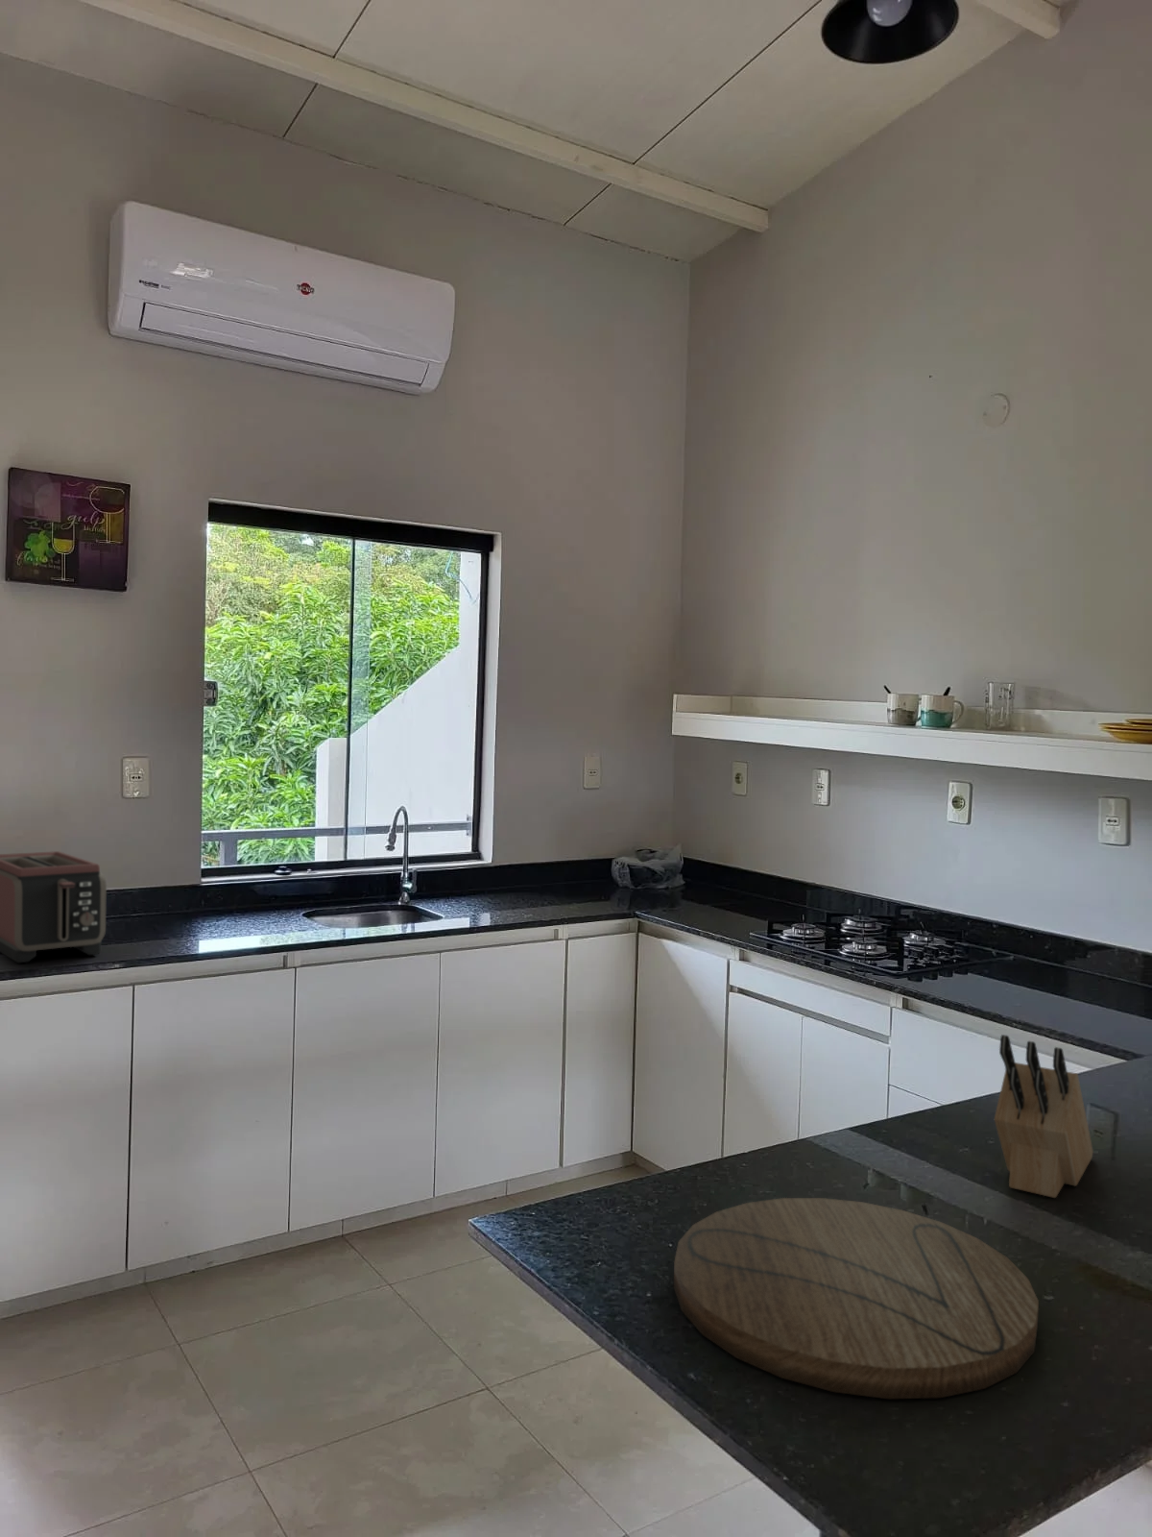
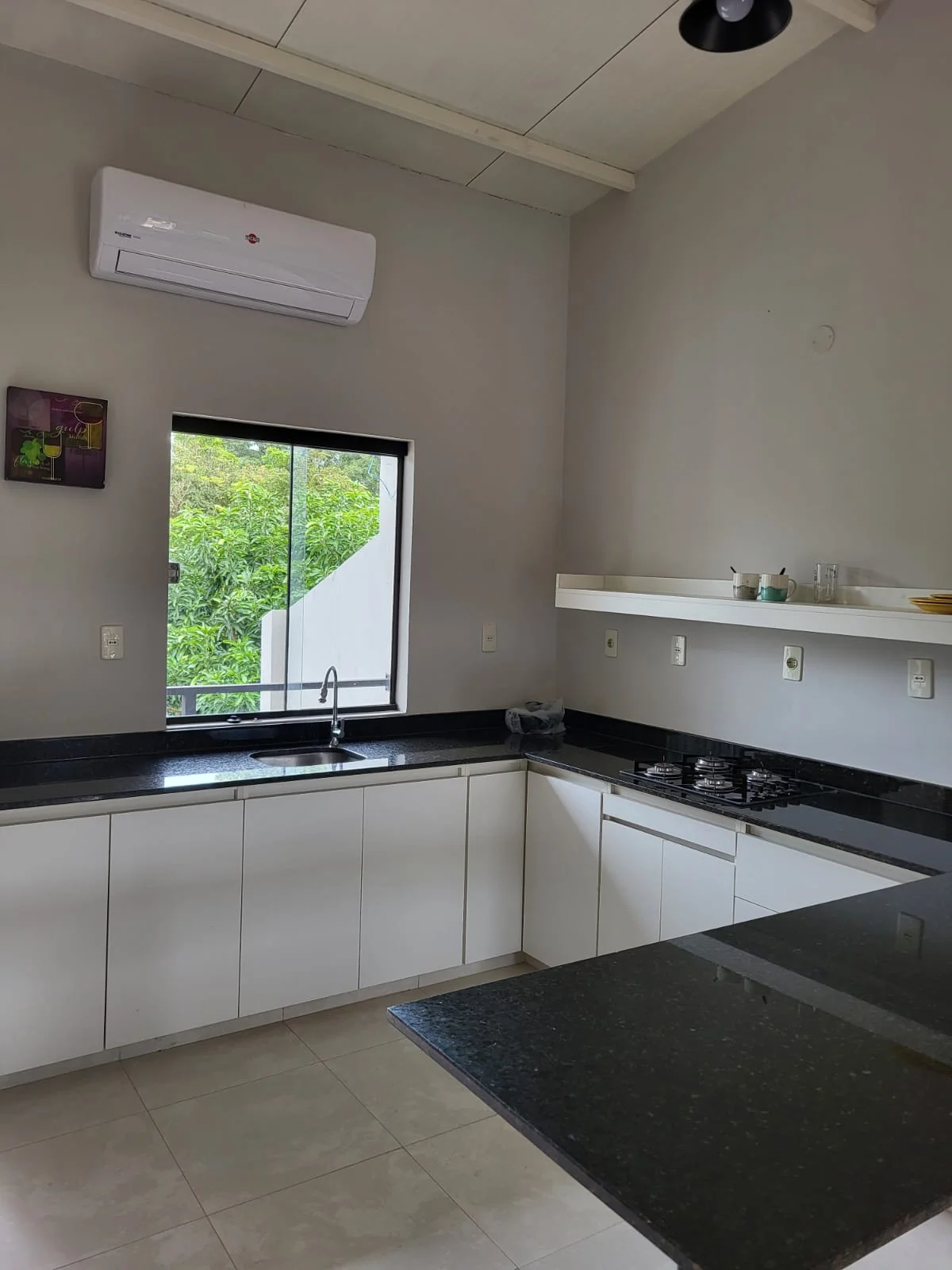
- cutting board (849, 1283)
- knife block (1044, 1101)
- toaster (42, 905)
